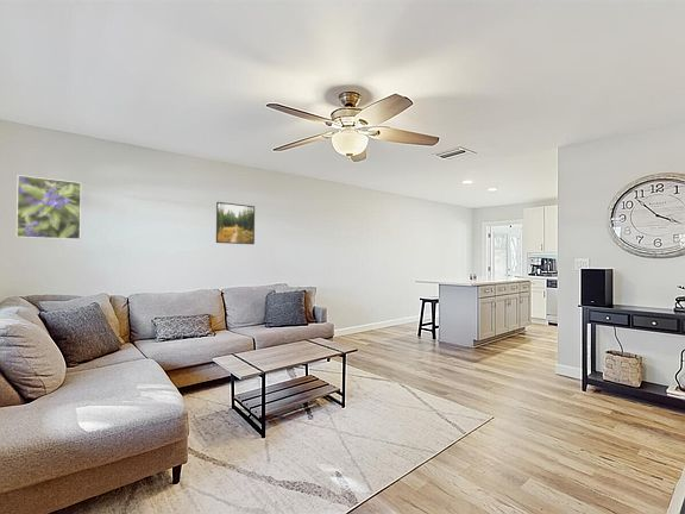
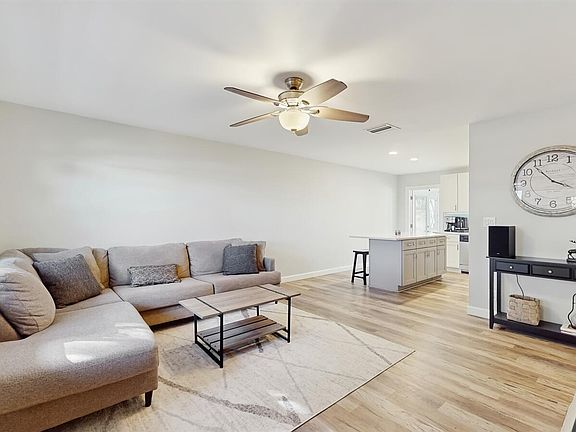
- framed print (50, 208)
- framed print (235, 224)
